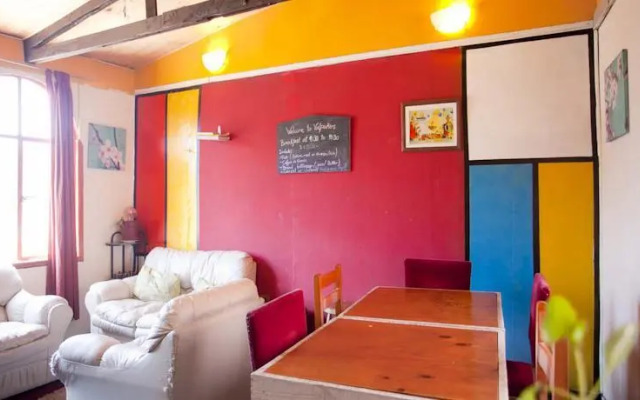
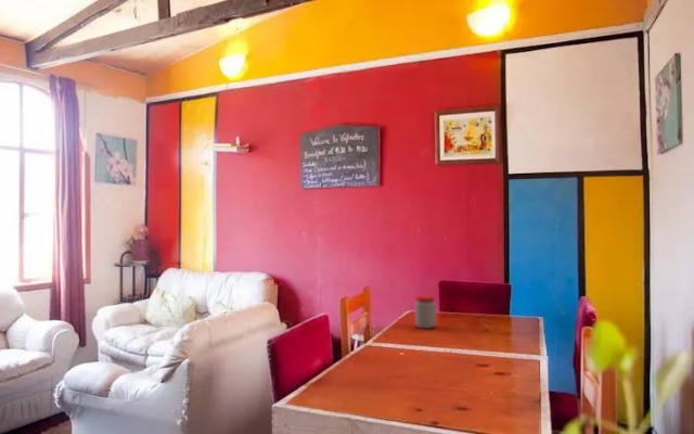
+ jar (425, 311)
